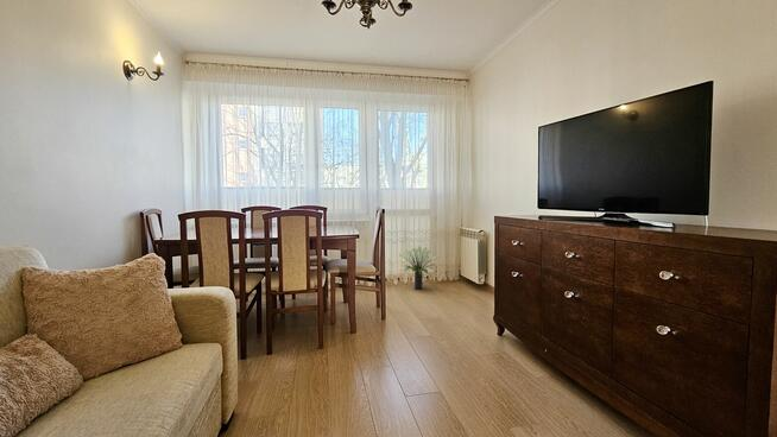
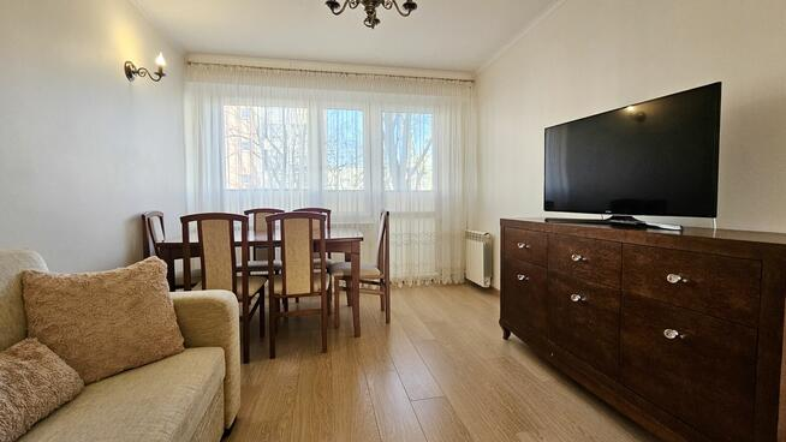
- potted plant (419, 267)
